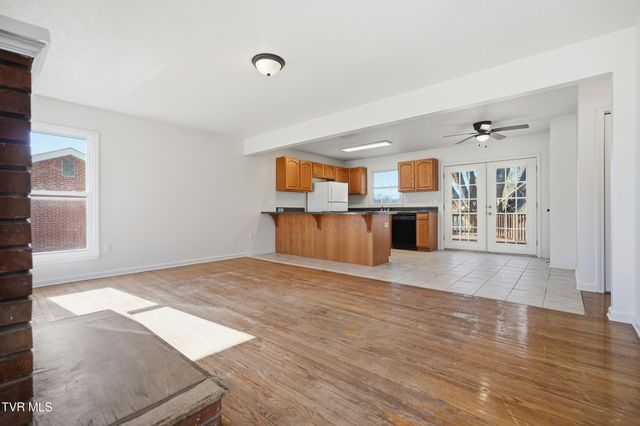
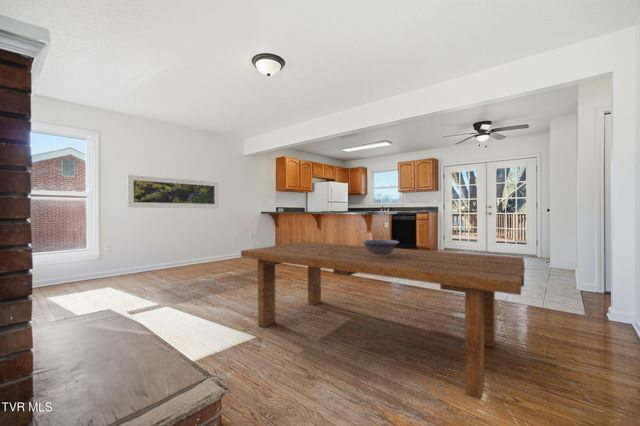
+ decorative bowl (379, 248)
+ dining table (371, 274)
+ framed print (178, 193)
